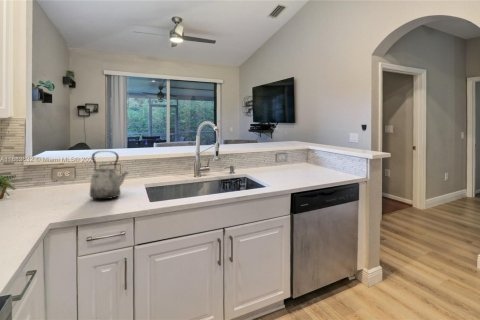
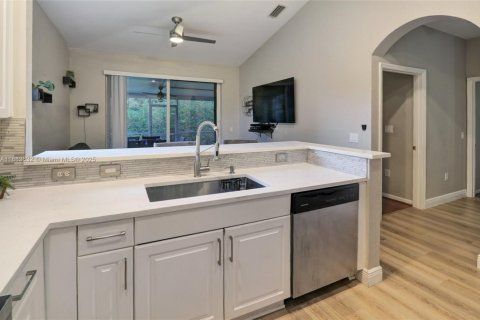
- kettle (110, 174)
